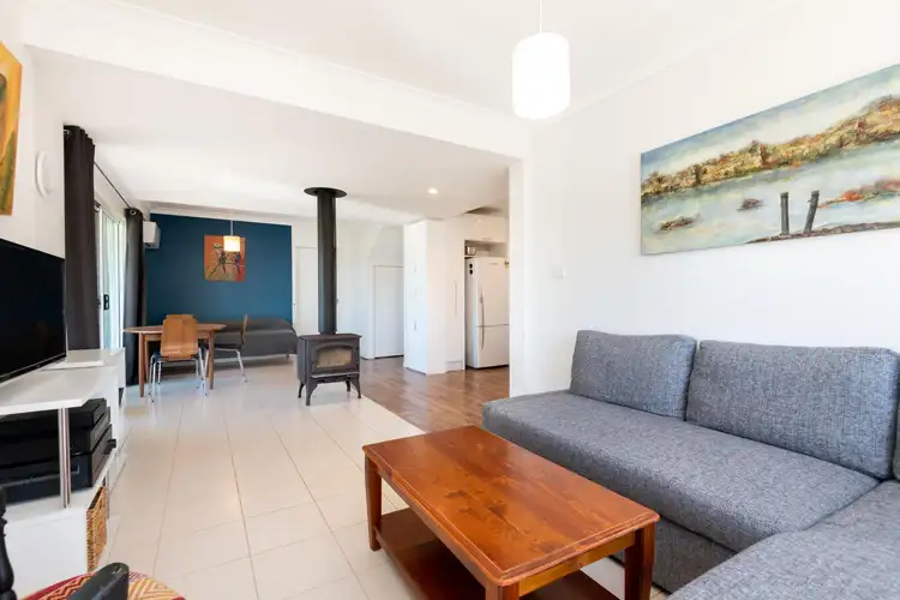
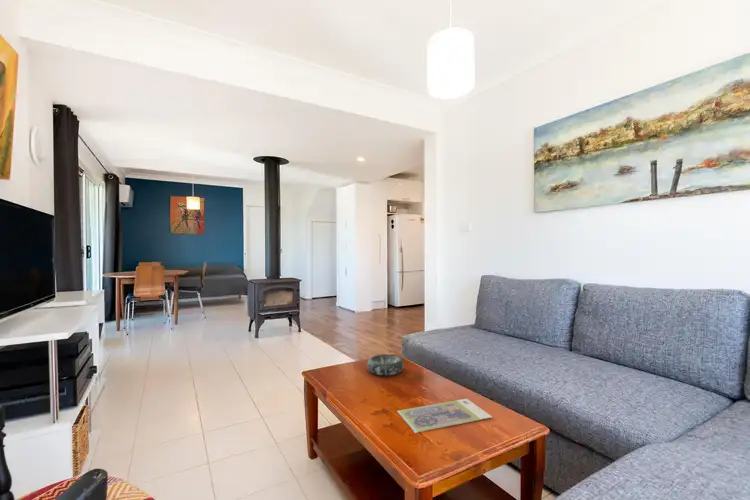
+ decorative bowl (385, 364)
+ cash (443, 414)
